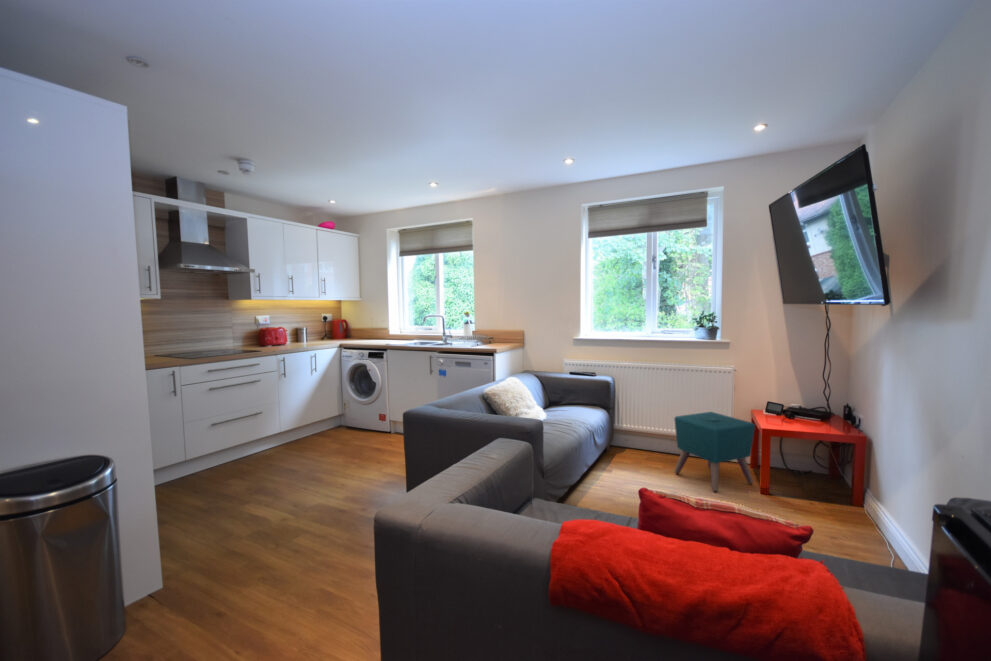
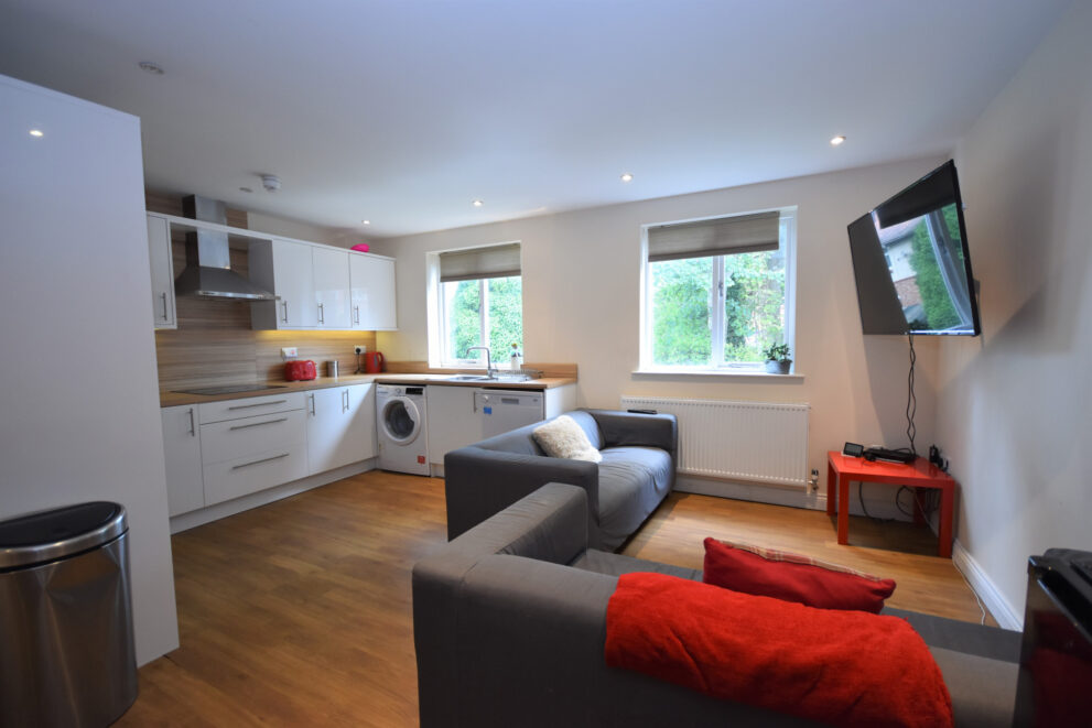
- ottoman (712, 449)
